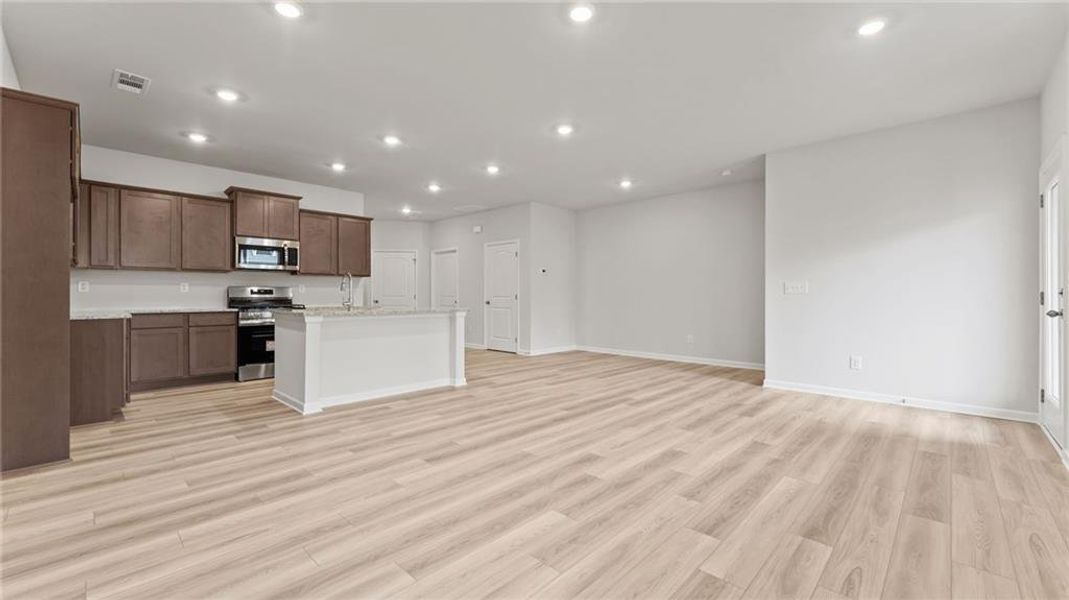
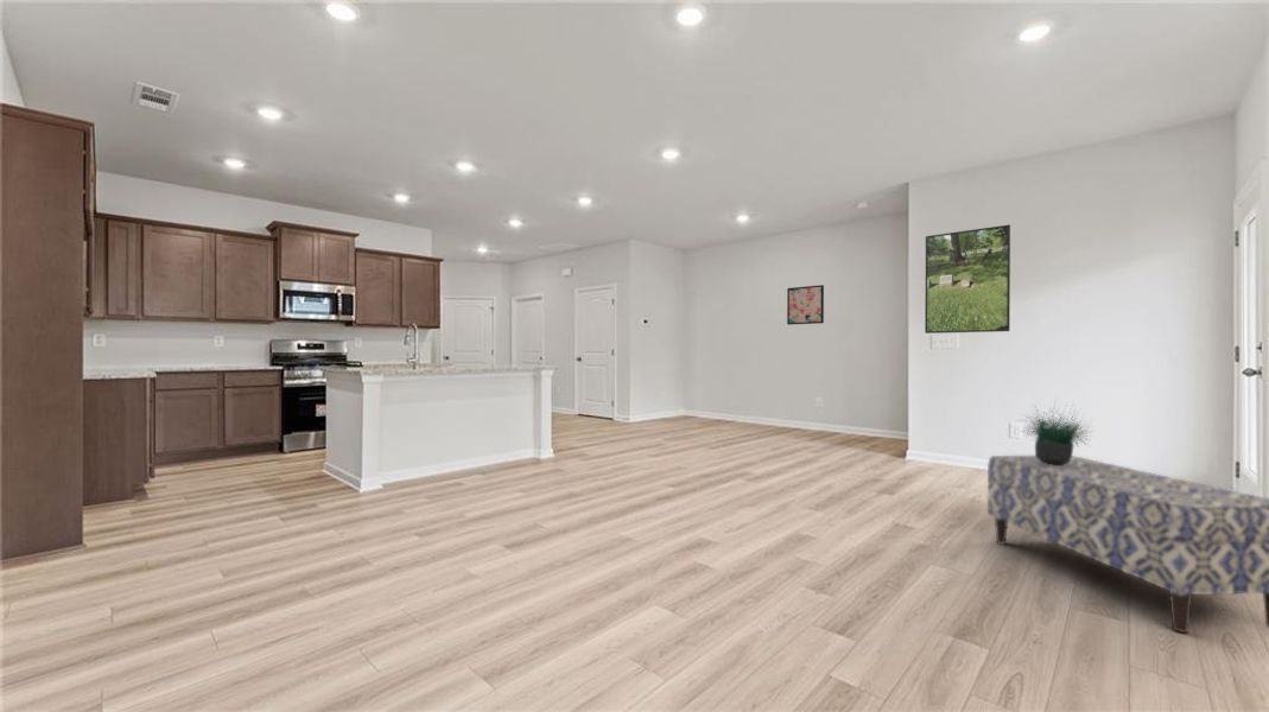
+ potted plant (1051, 428)
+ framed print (965, 281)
+ bench (1112, 526)
+ wall art (805, 305)
